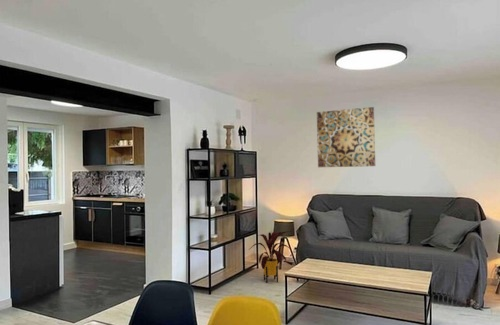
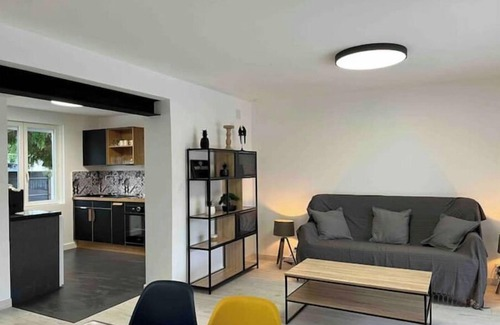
- wall art (345, 138)
- house plant (270, 255)
